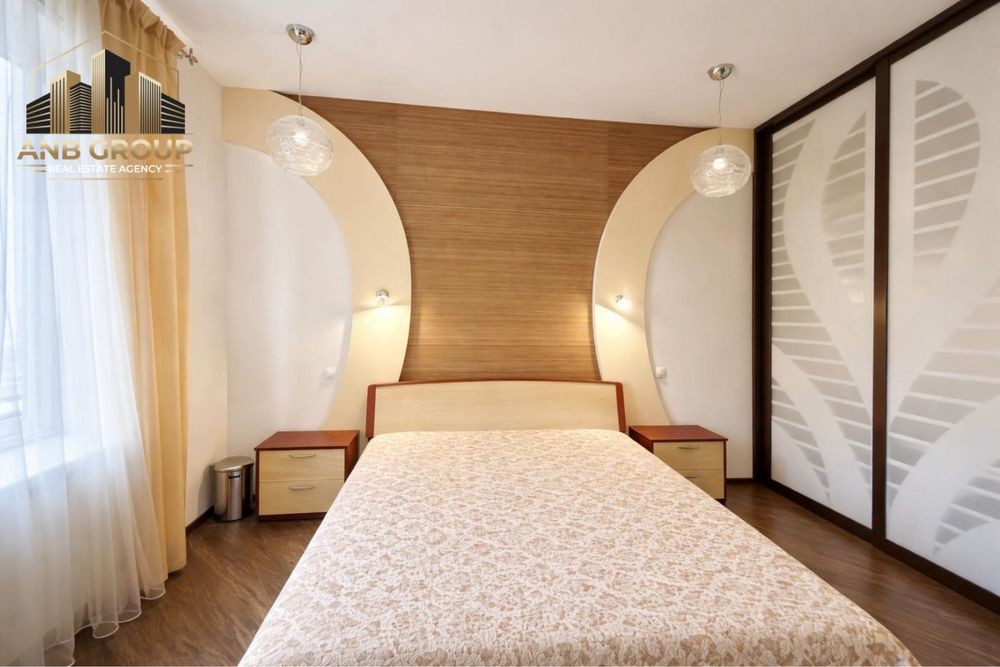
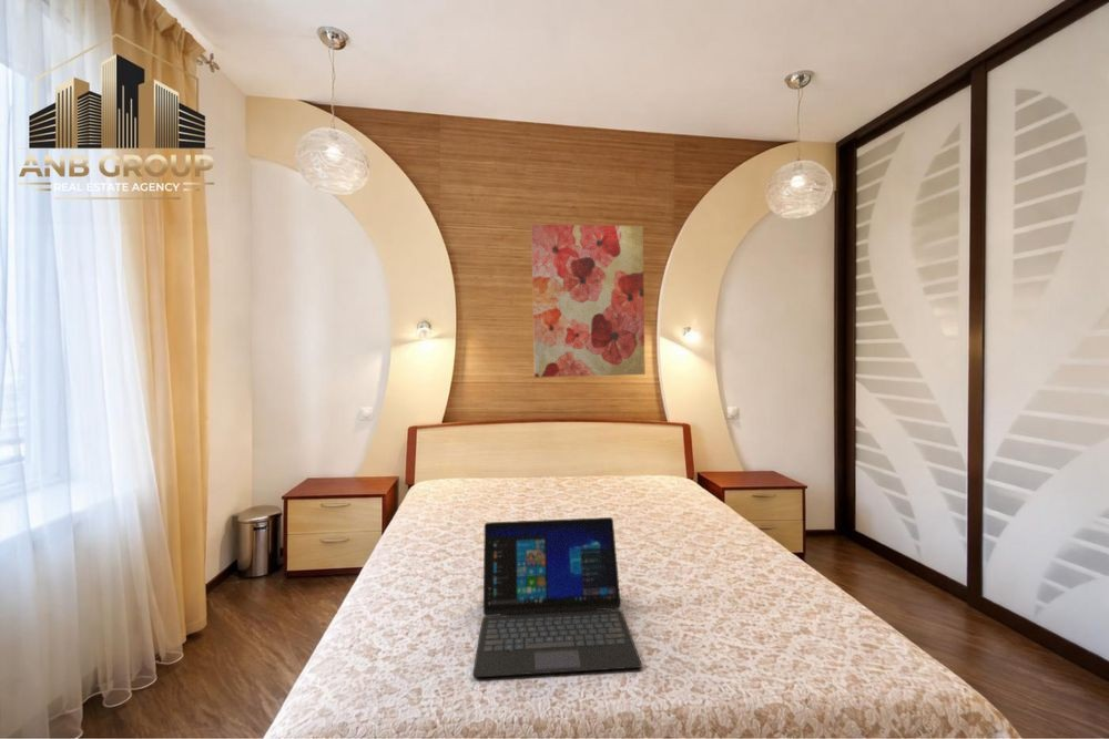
+ wall art (589, 300)
+ laptop (552, 585)
